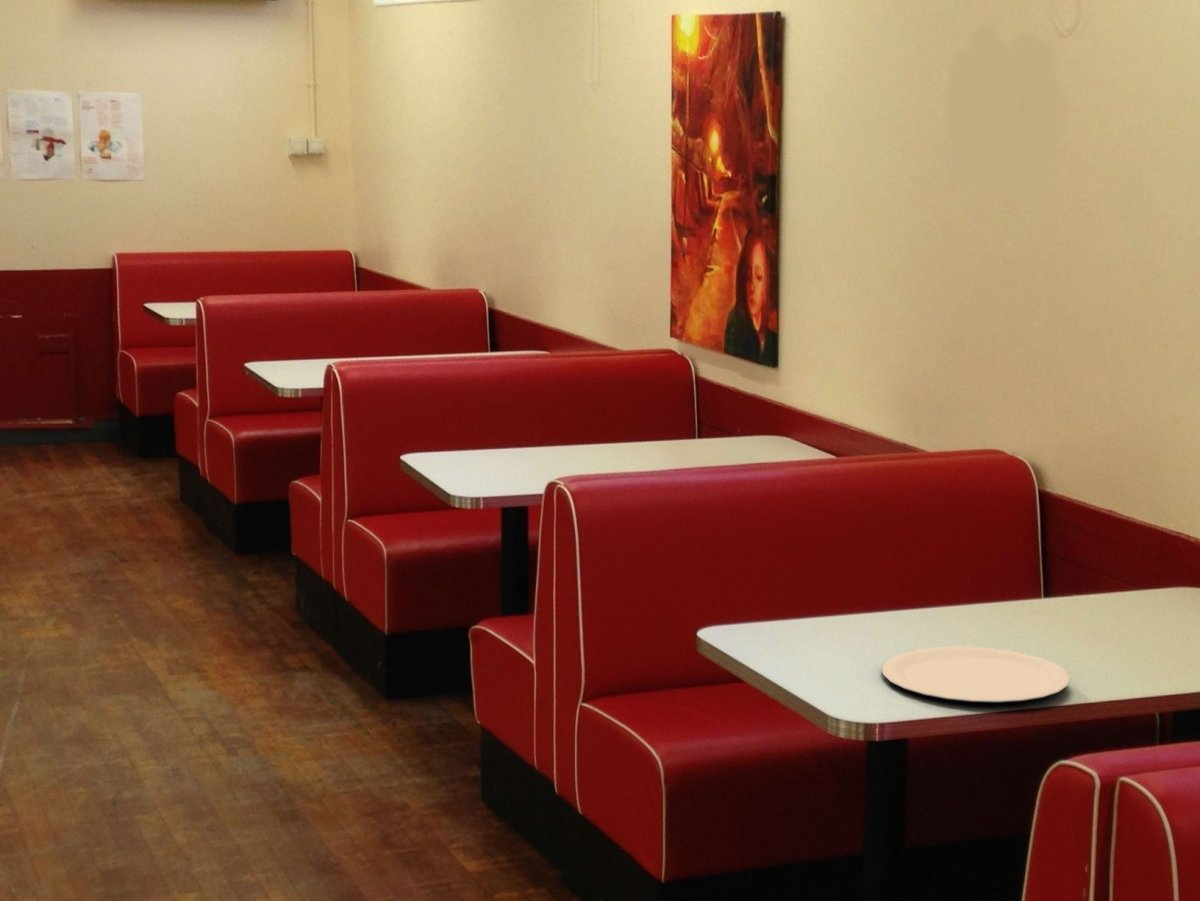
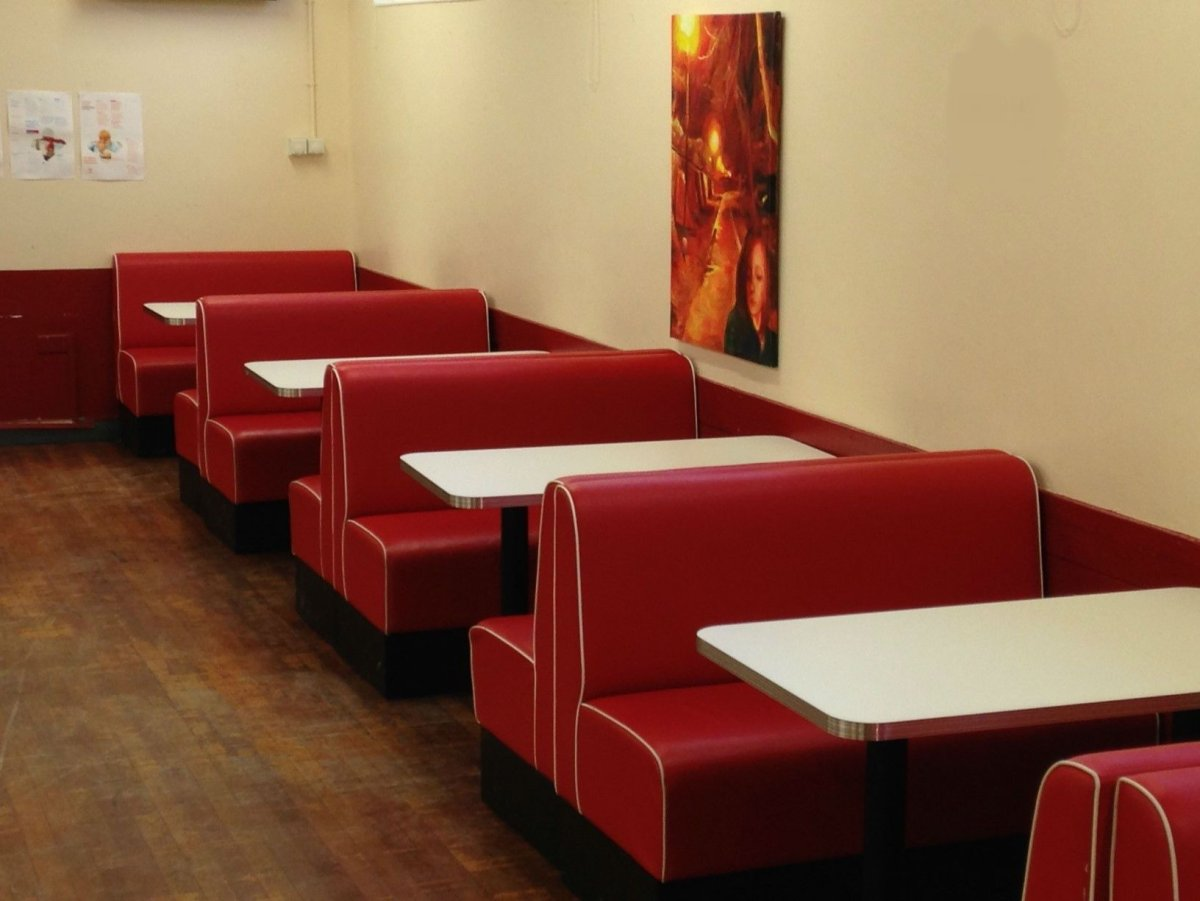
- plate (974, 676)
